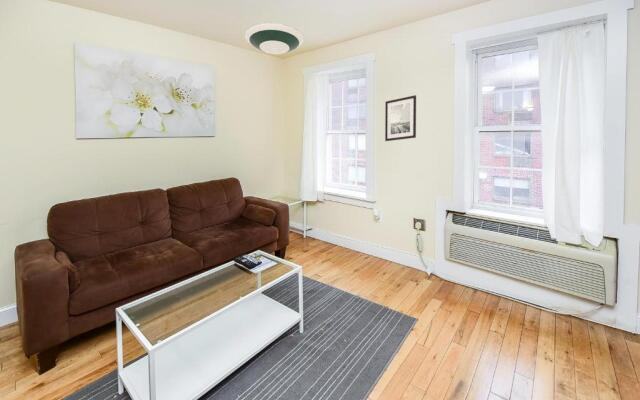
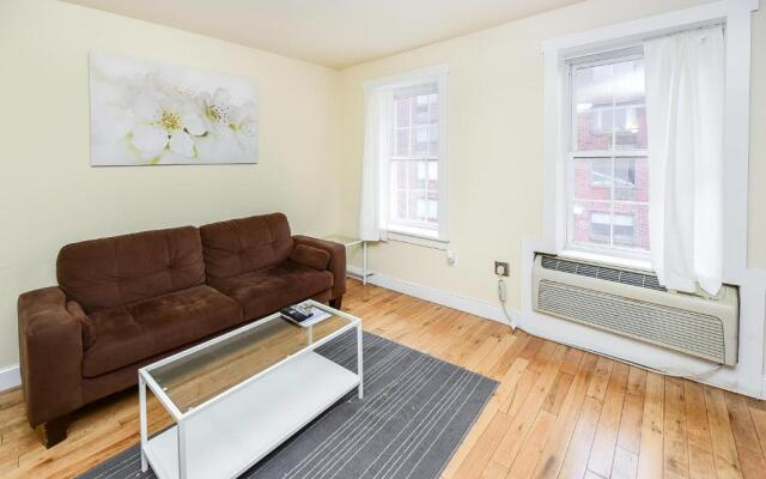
- wall art (400, 119)
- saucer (274, 45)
